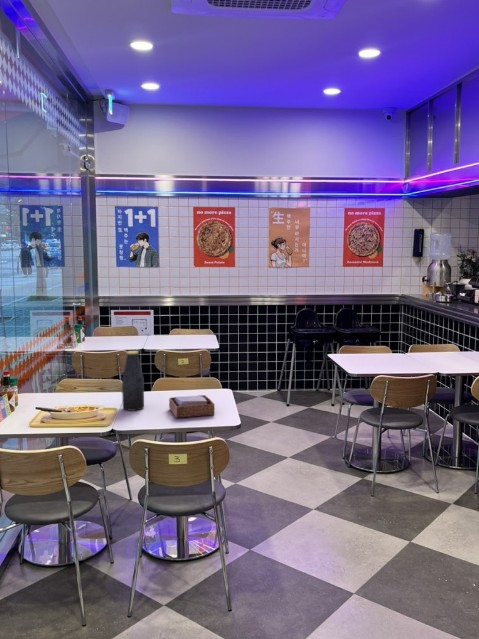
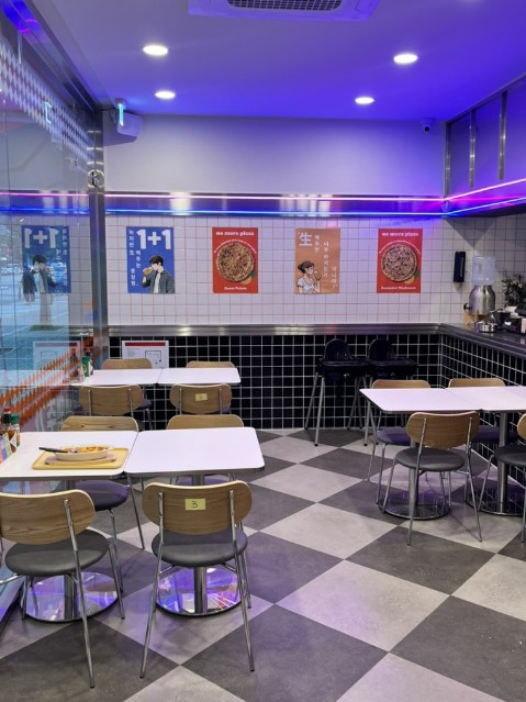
- bottle (133, 380)
- napkin holder (191, 404)
